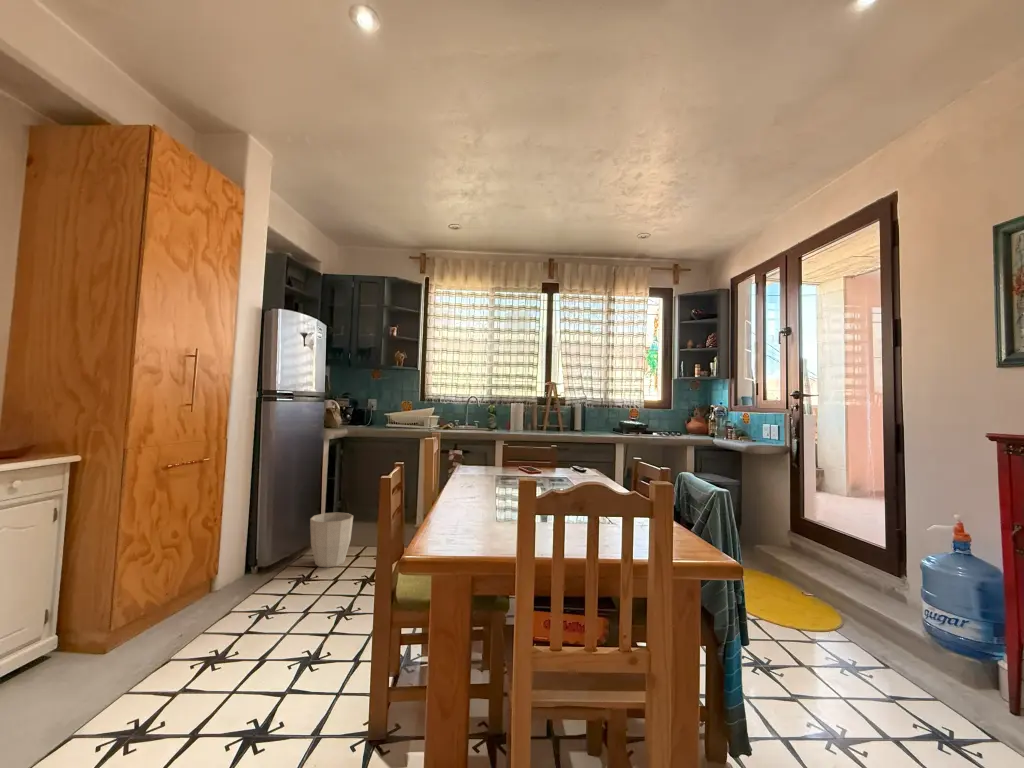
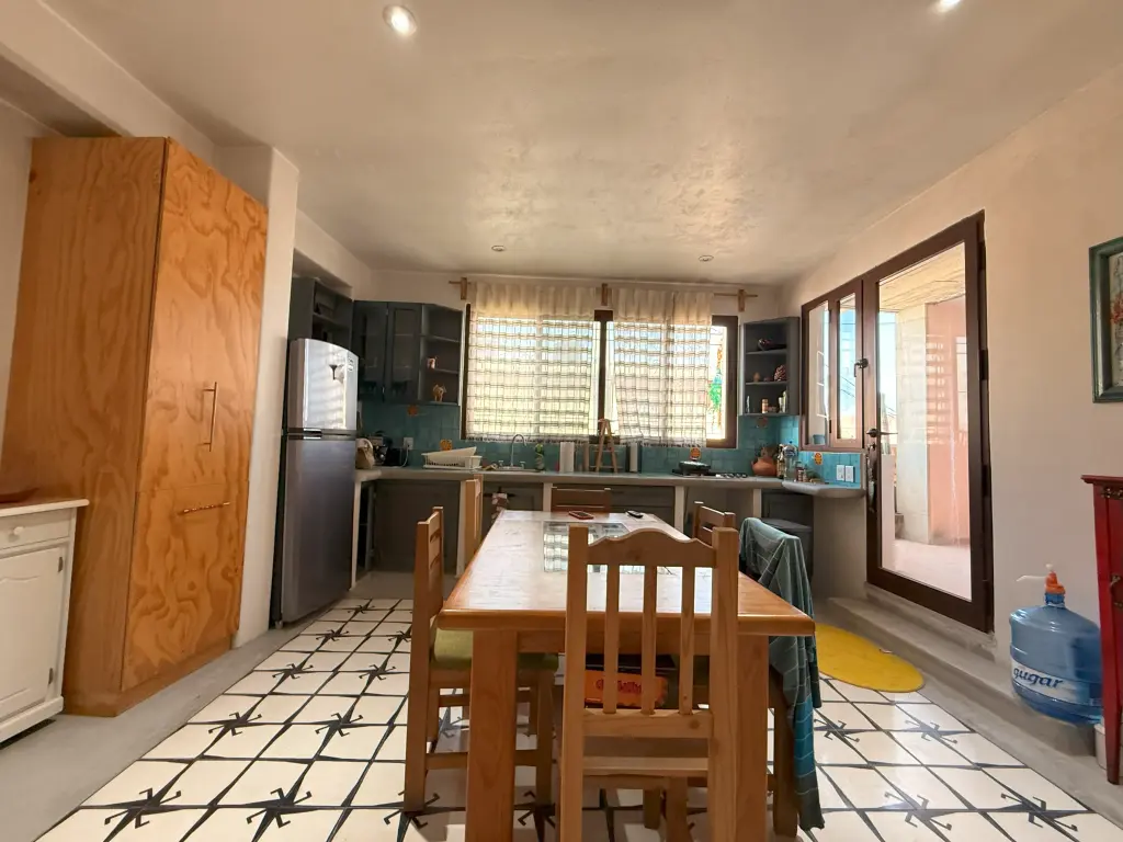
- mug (327, 539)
